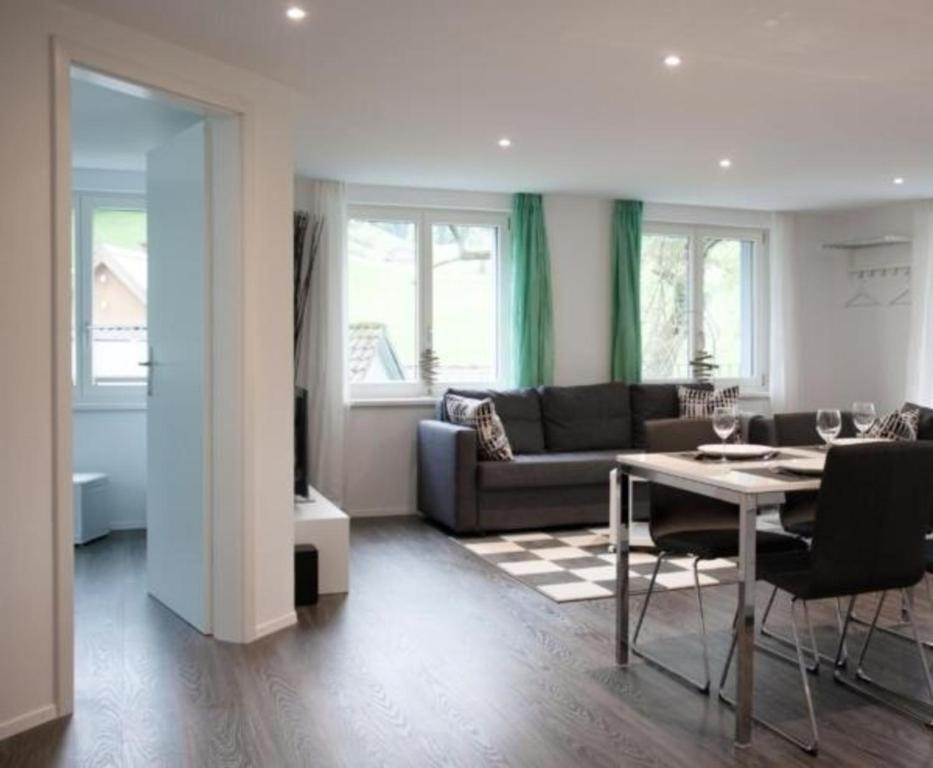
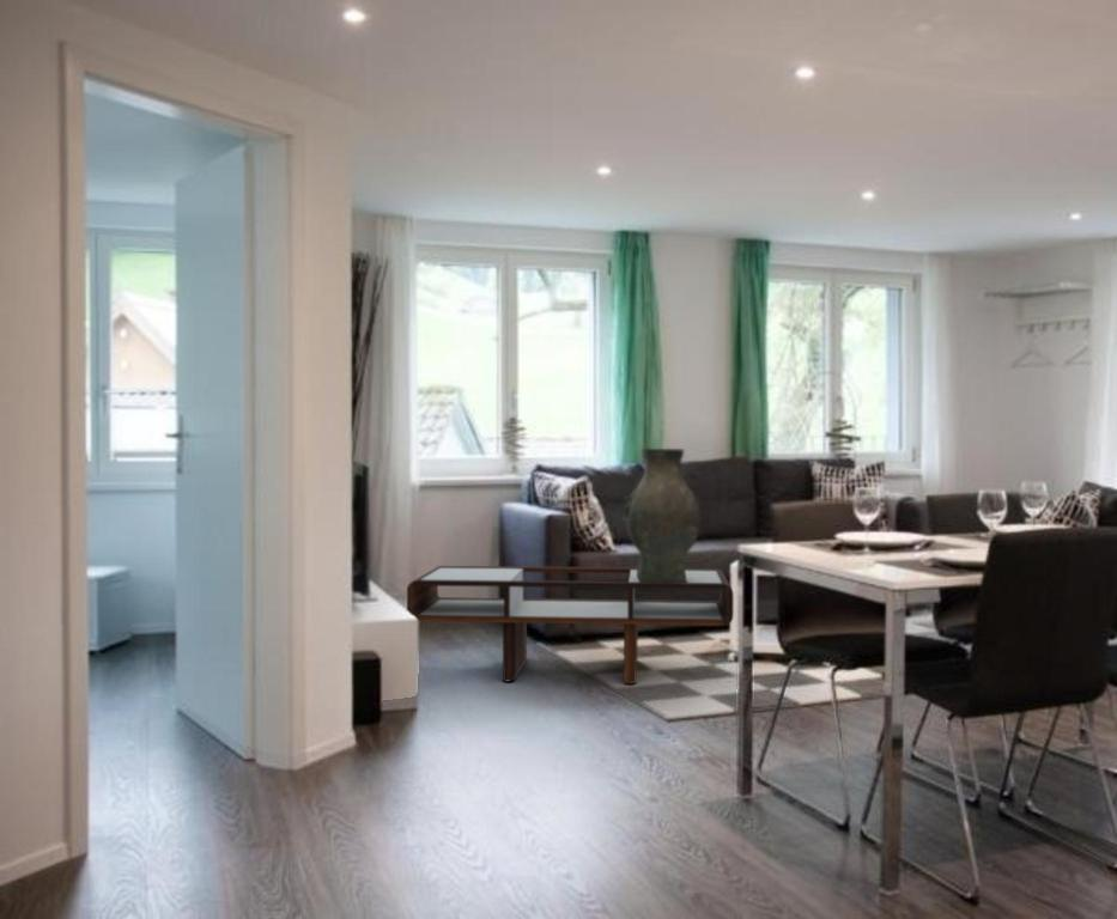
+ vase (661, 512)
+ coffee table (572, 622)
